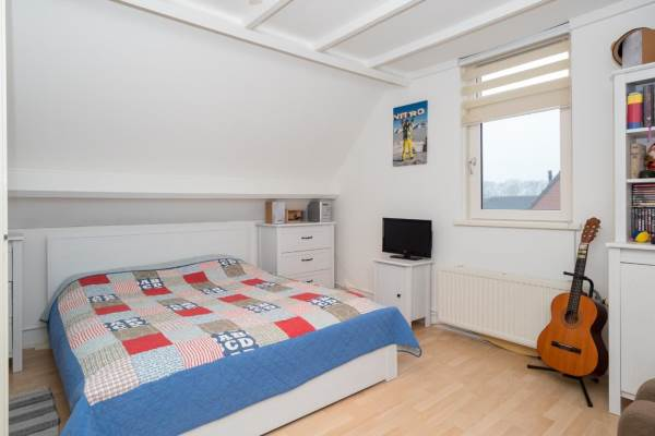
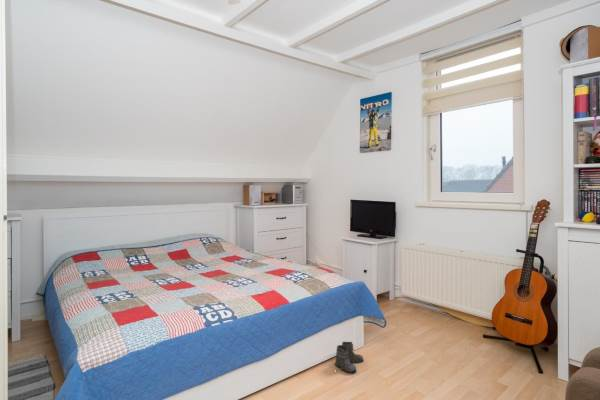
+ boots (348, 355)
